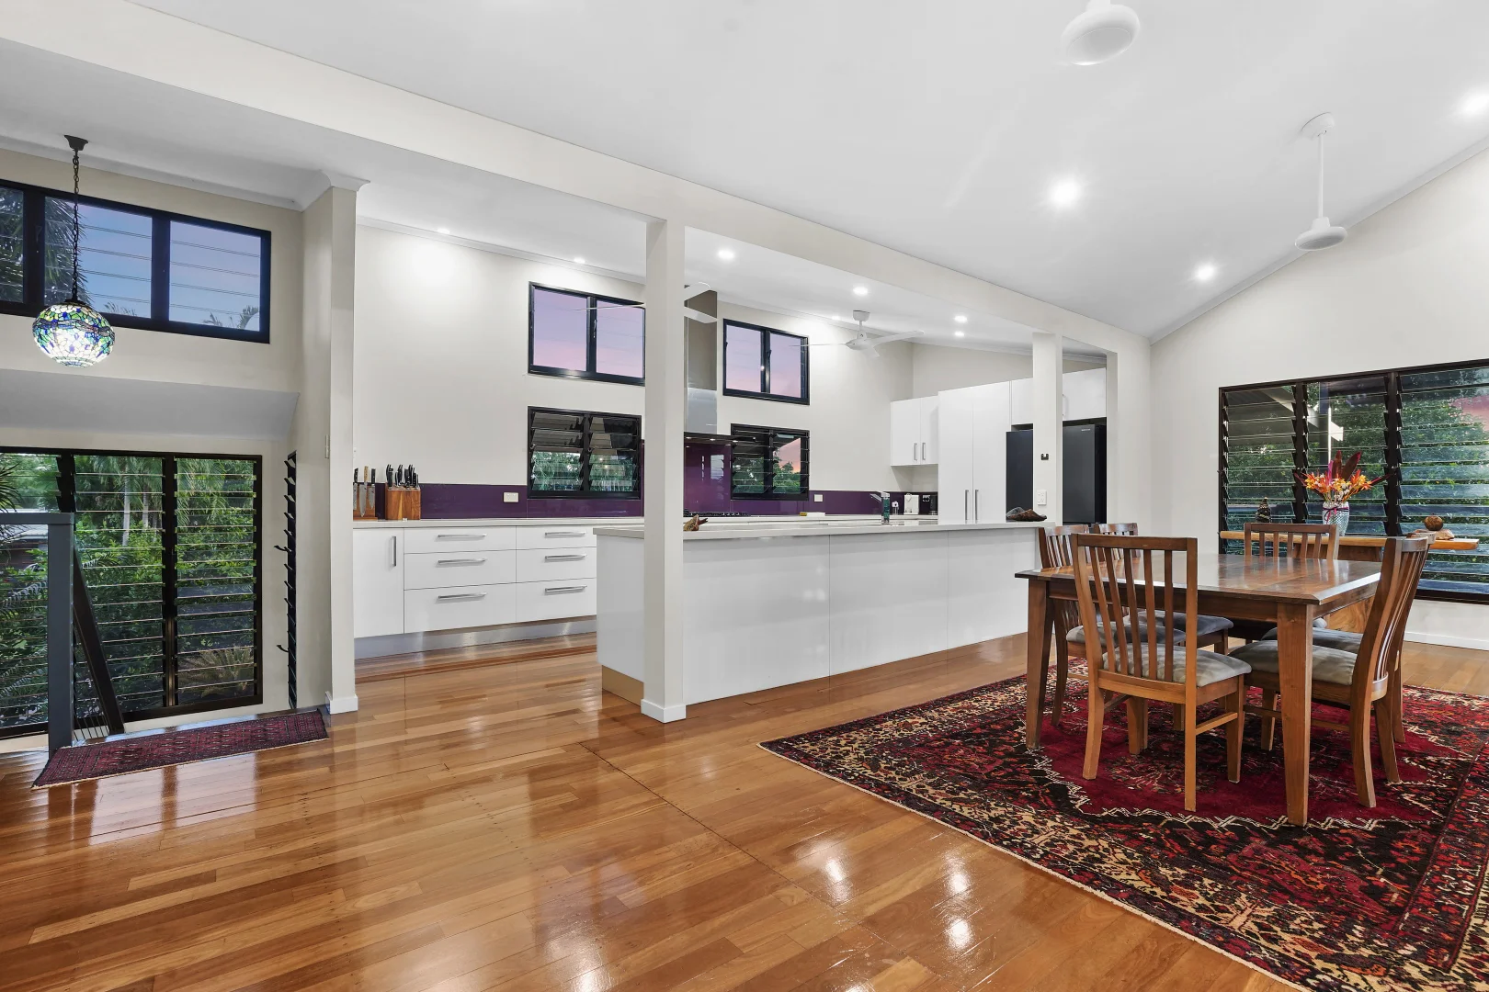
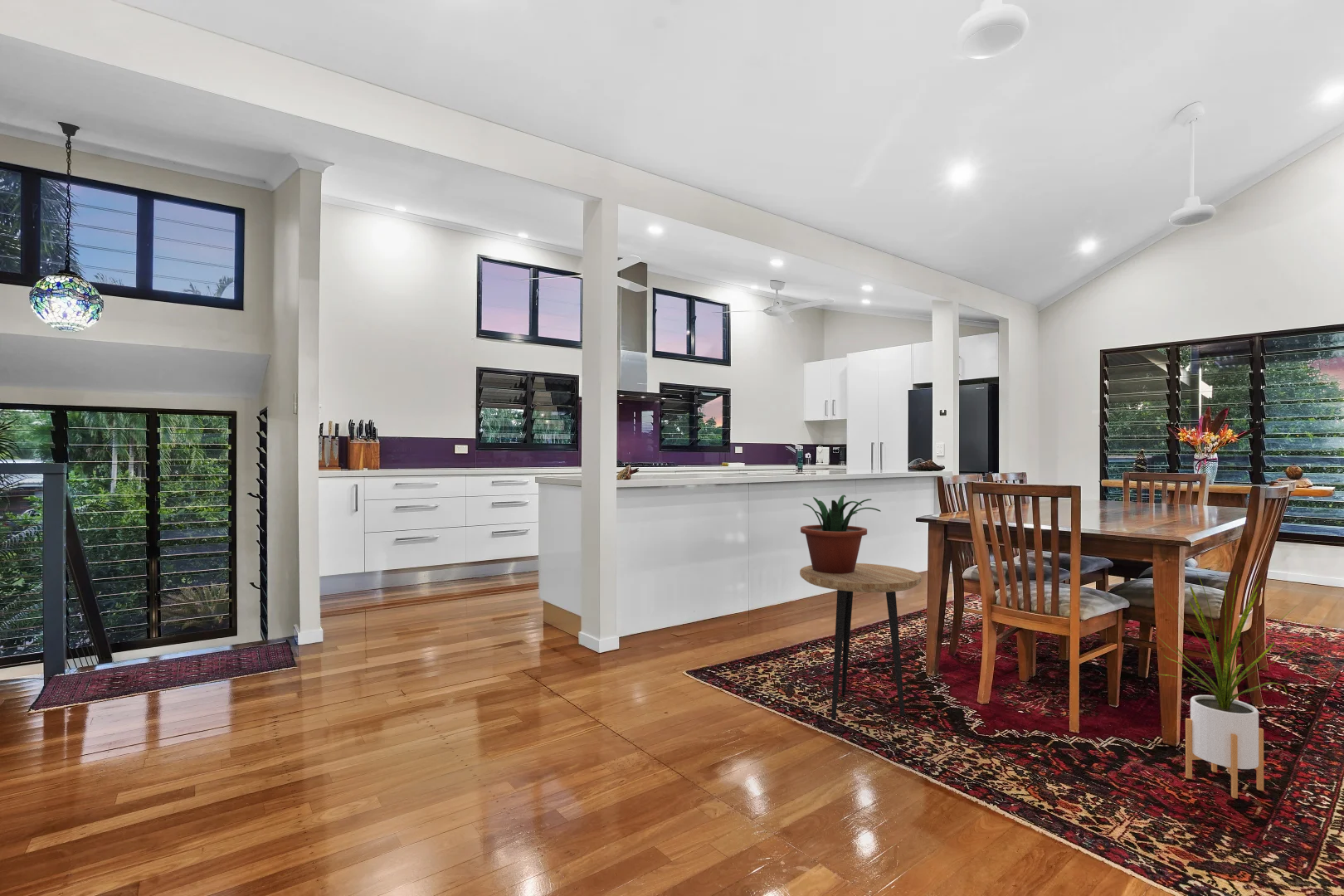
+ house plant (1220, 679)
+ potted plant (840, 533)
+ side table (849, 640)
